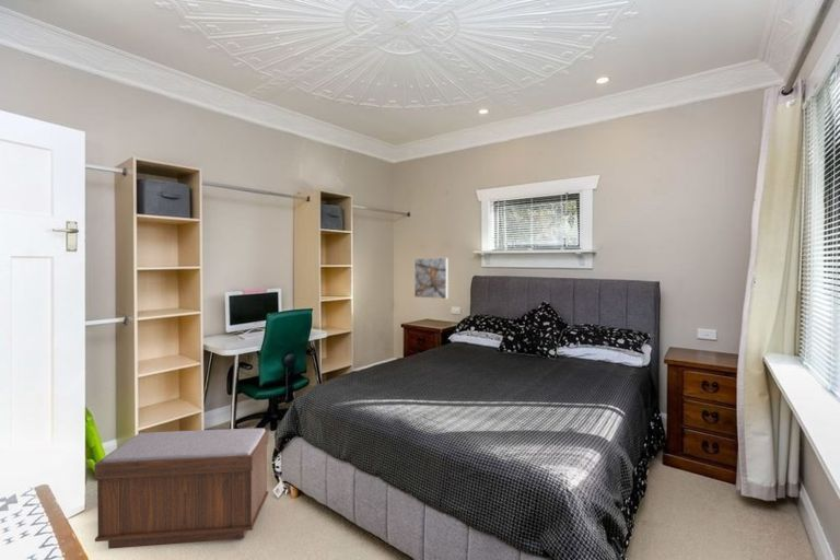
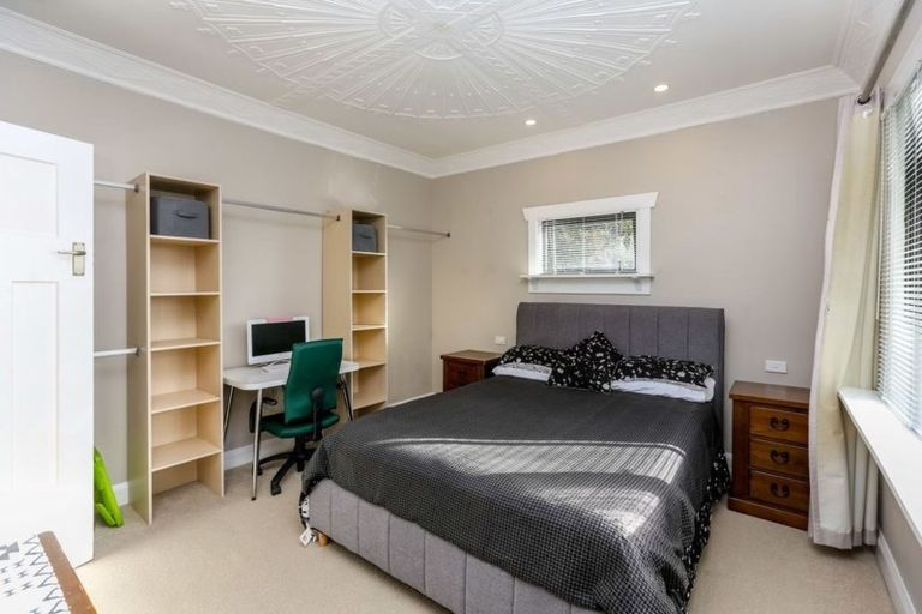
- bench (190, 482)
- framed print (430, 278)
